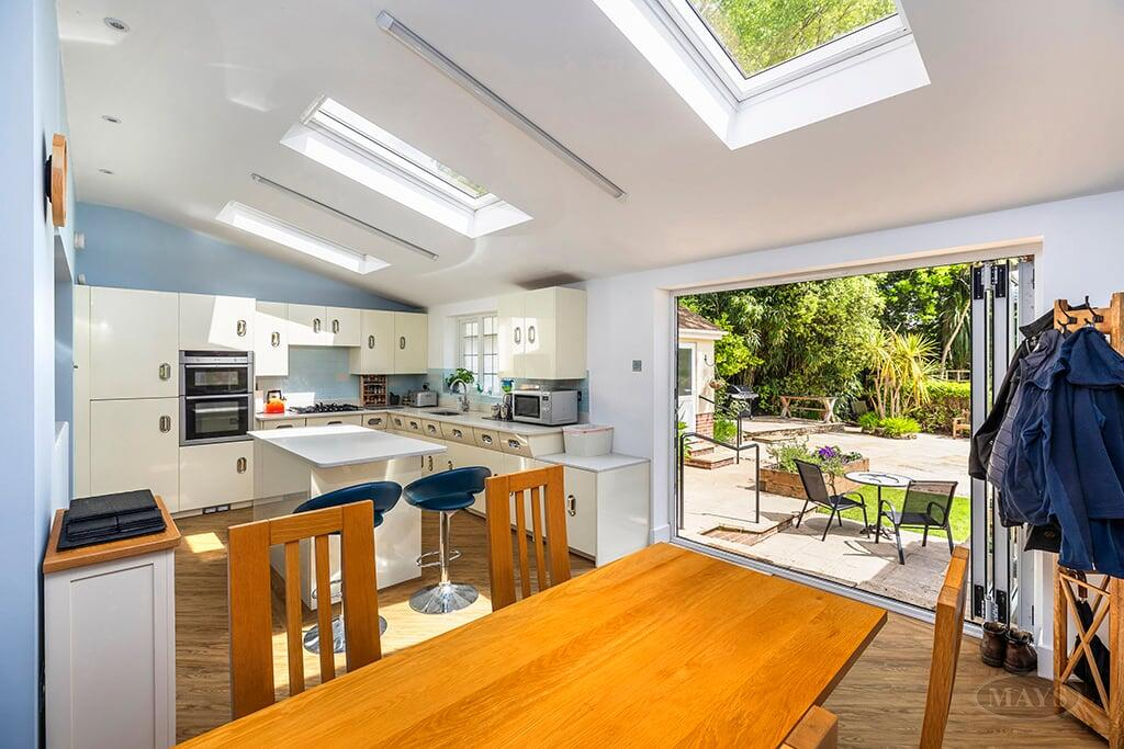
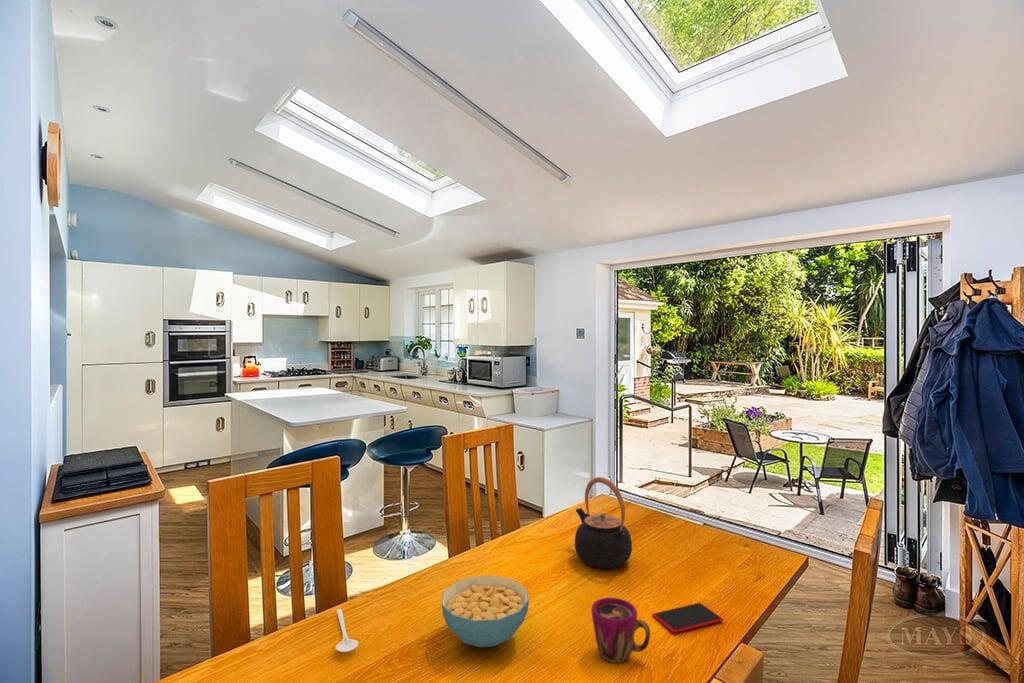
+ cup (620, 632)
+ teapot (599, 516)
+ smartphone (687, 616)
+ stirrer (343, 629)
+ cereal bowl (485, 617)
